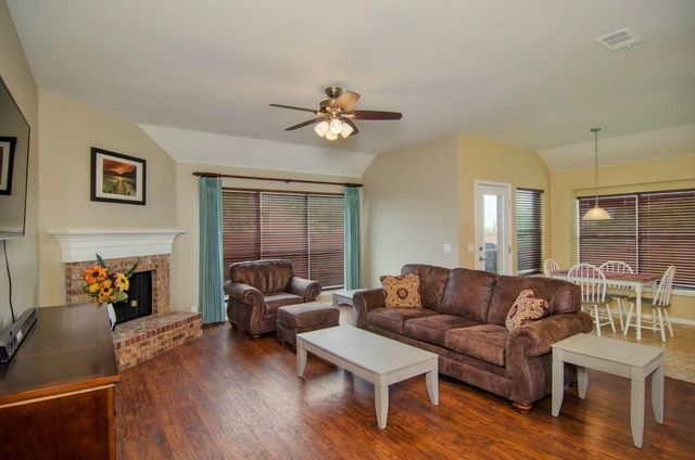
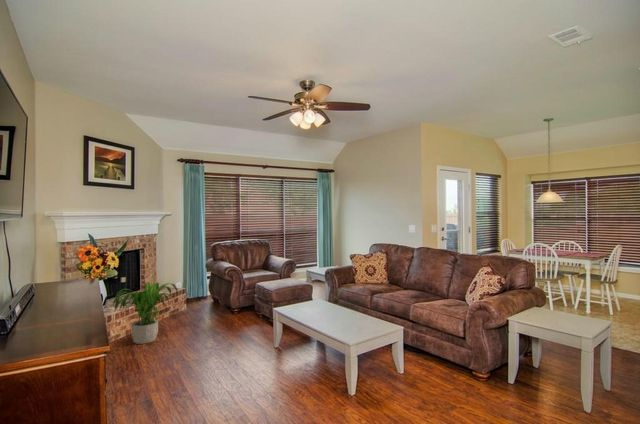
+ potted plant (147, 312)
